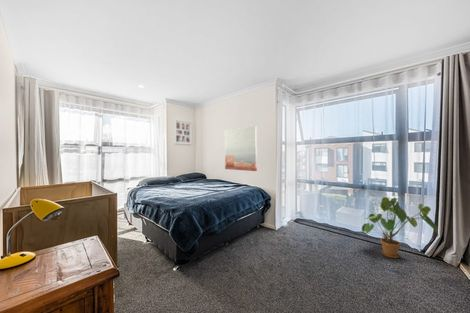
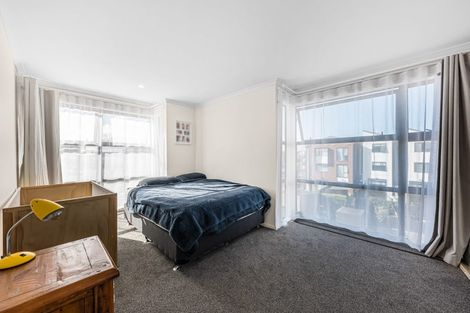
- wall art (239, 149)
- house plant (395, 226)
